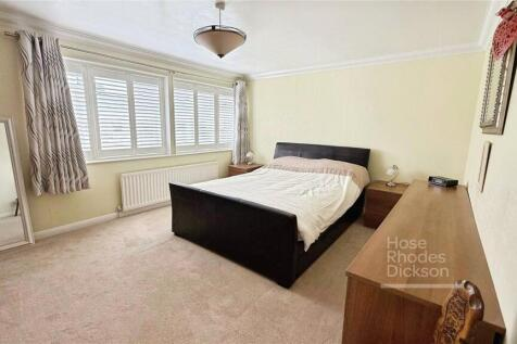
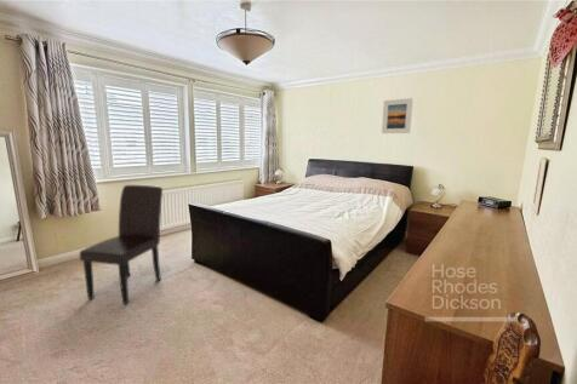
+ chair (125, 239)
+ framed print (396, 116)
